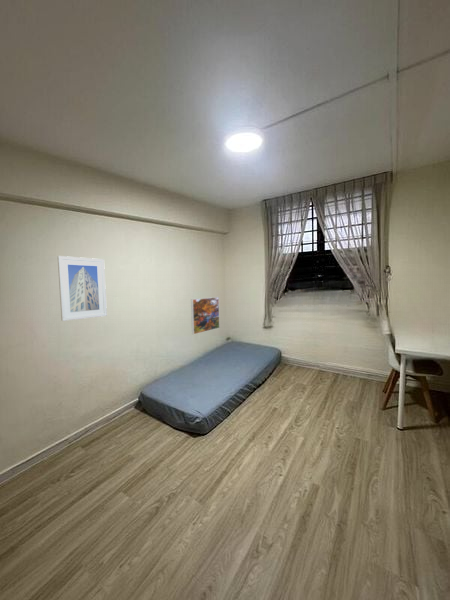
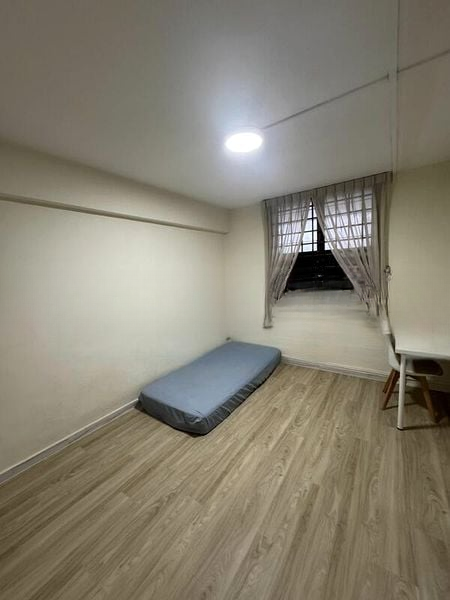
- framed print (84, 288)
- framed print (206, 314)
